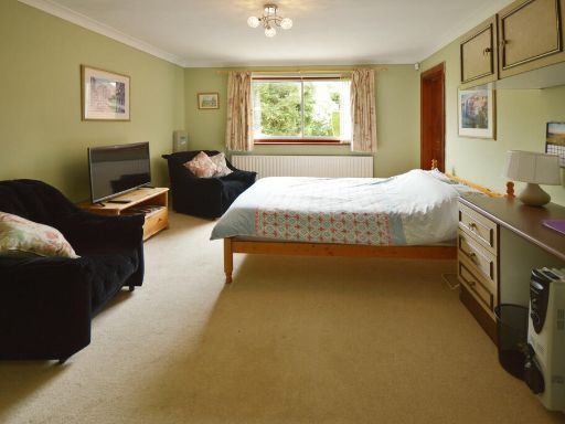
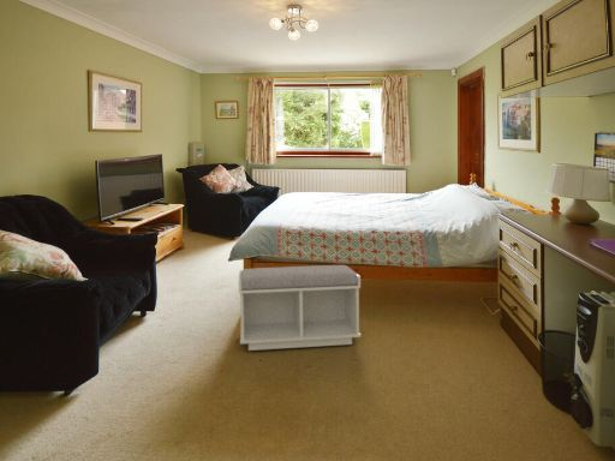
+ bench (298, 304)
